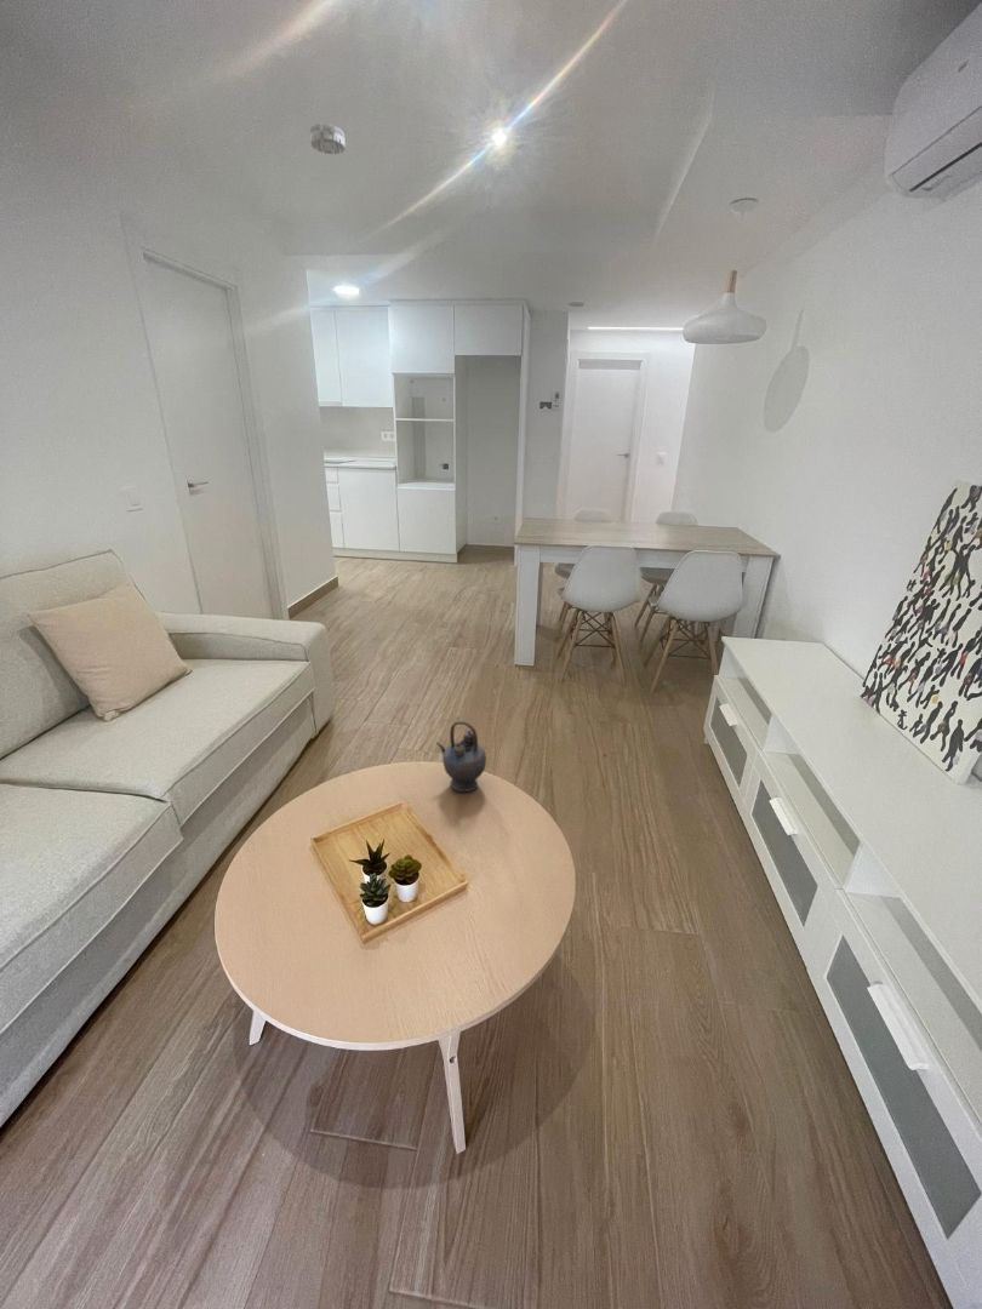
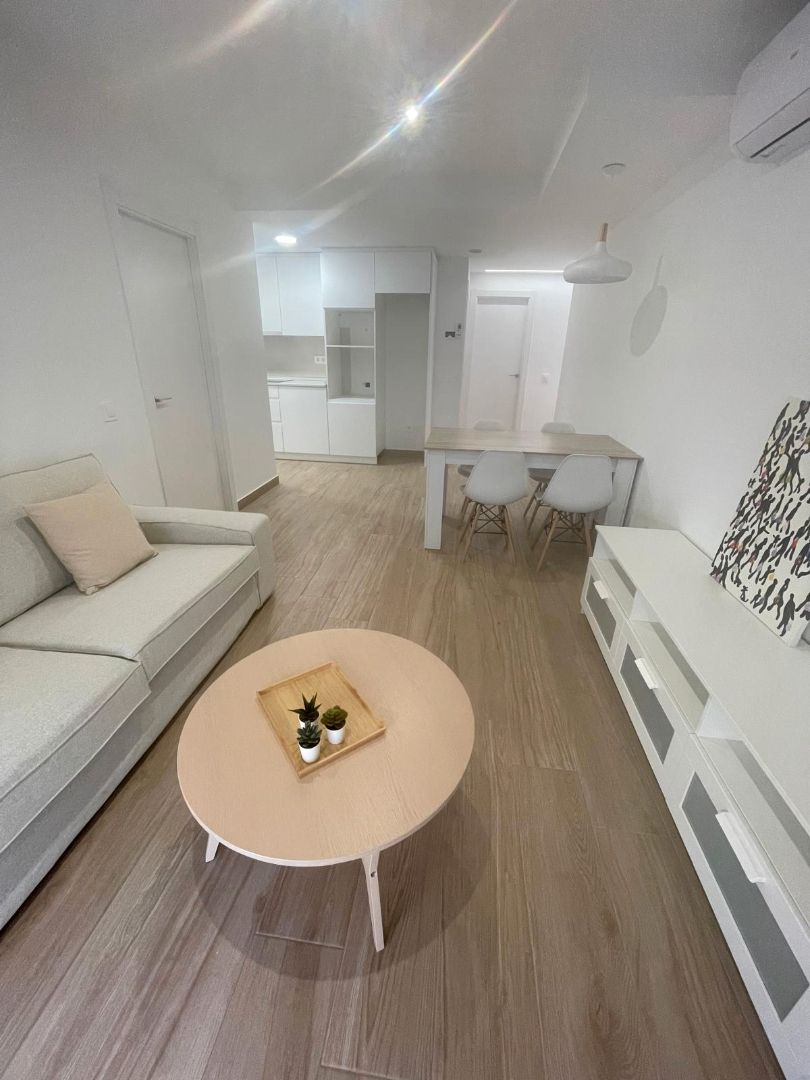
- teapot (459, 751)
- smoke detector (327, 138)
